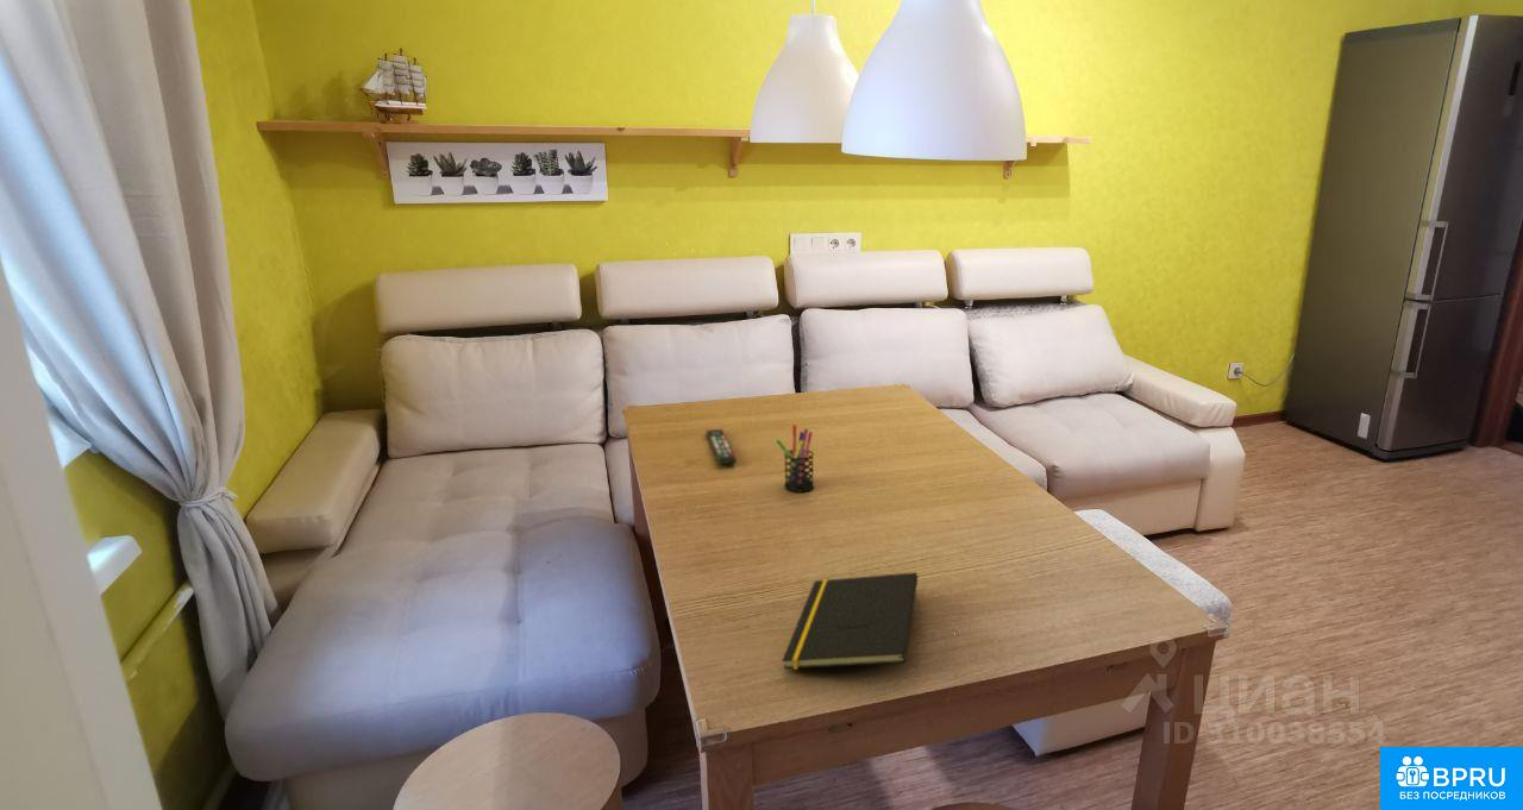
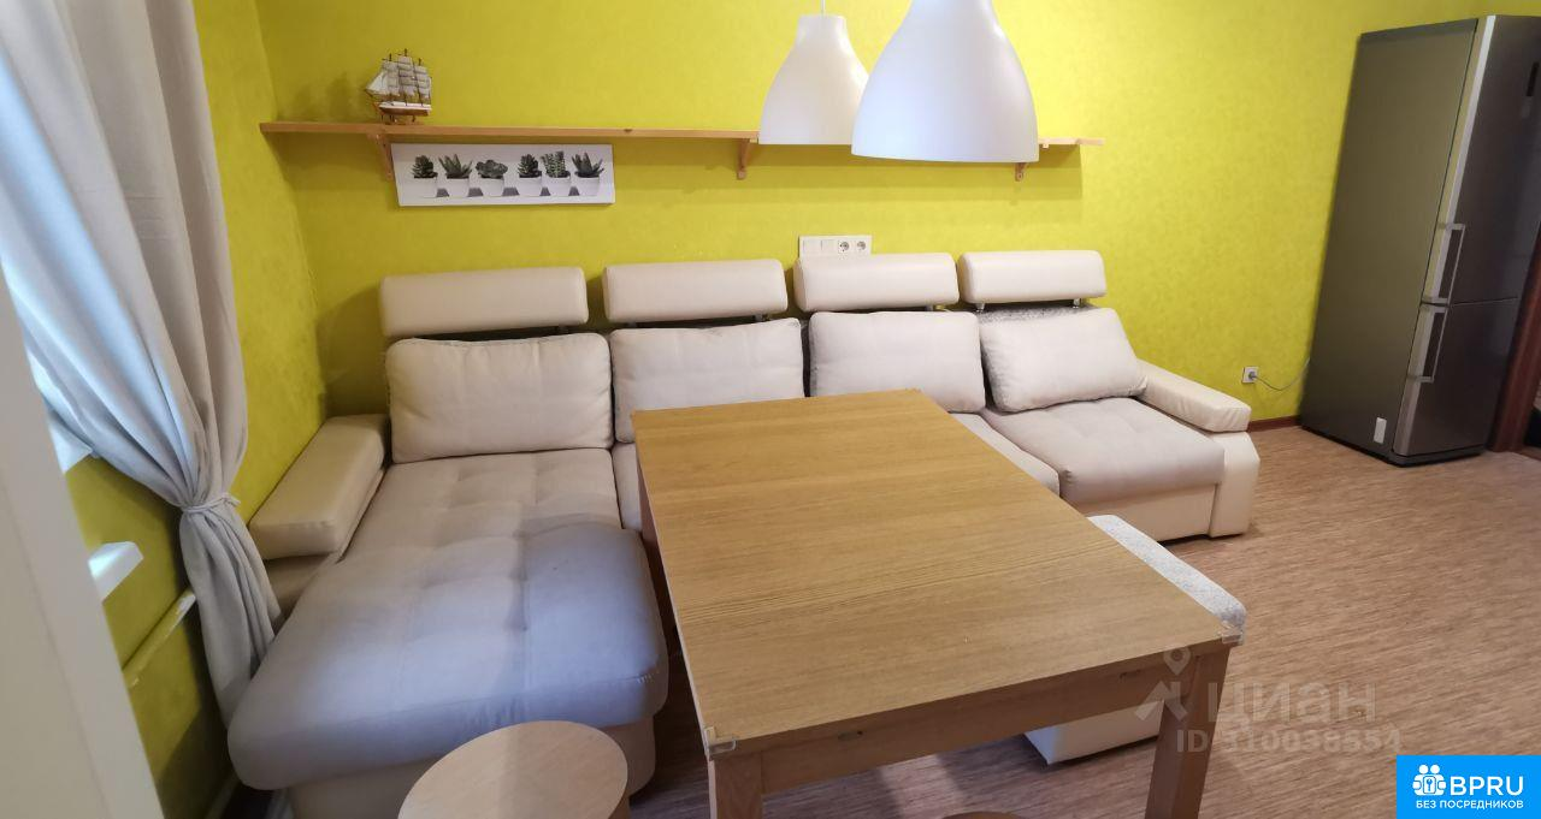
- pen holder (795, 457)
- remote control (720, 445)
- notepad (854, 617)
